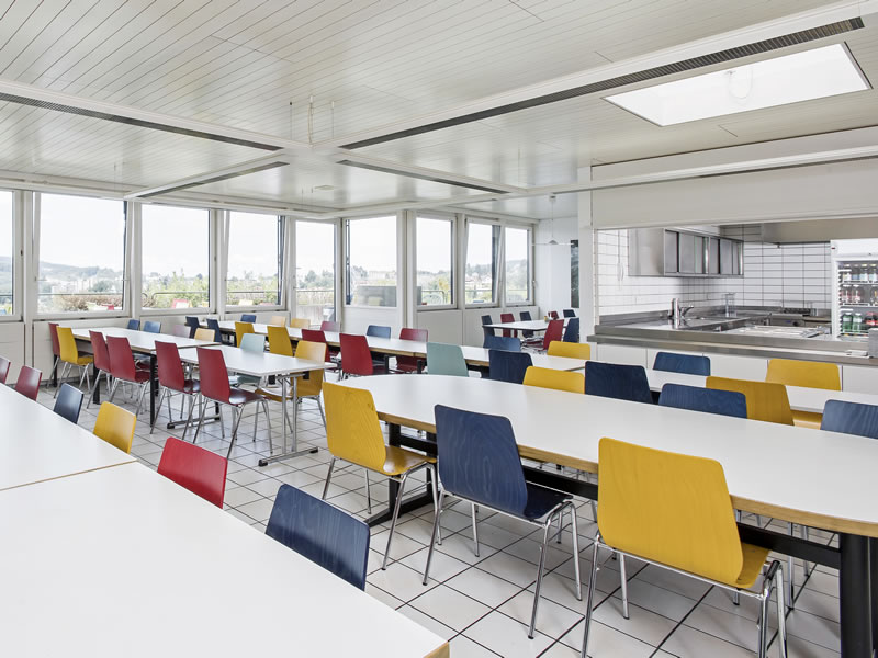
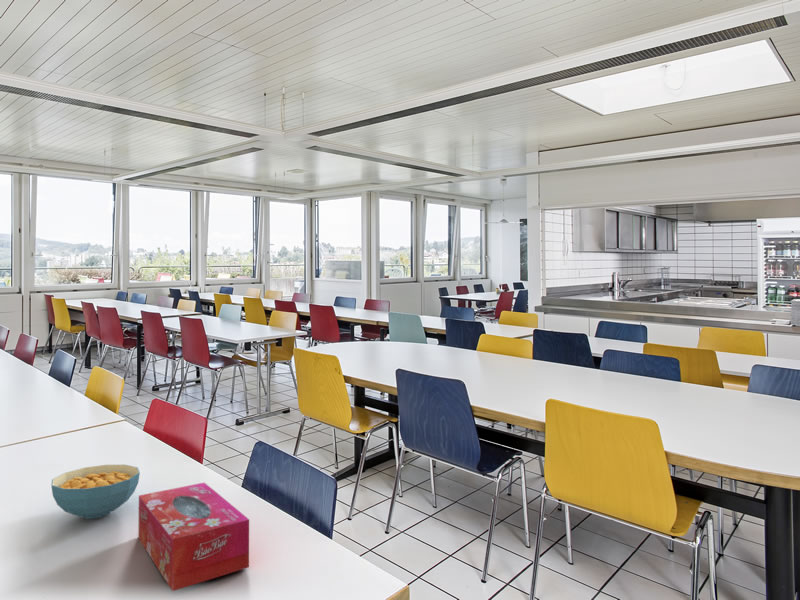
+ cereal bowl (96, 495)
+ tissue box (190, 529)
